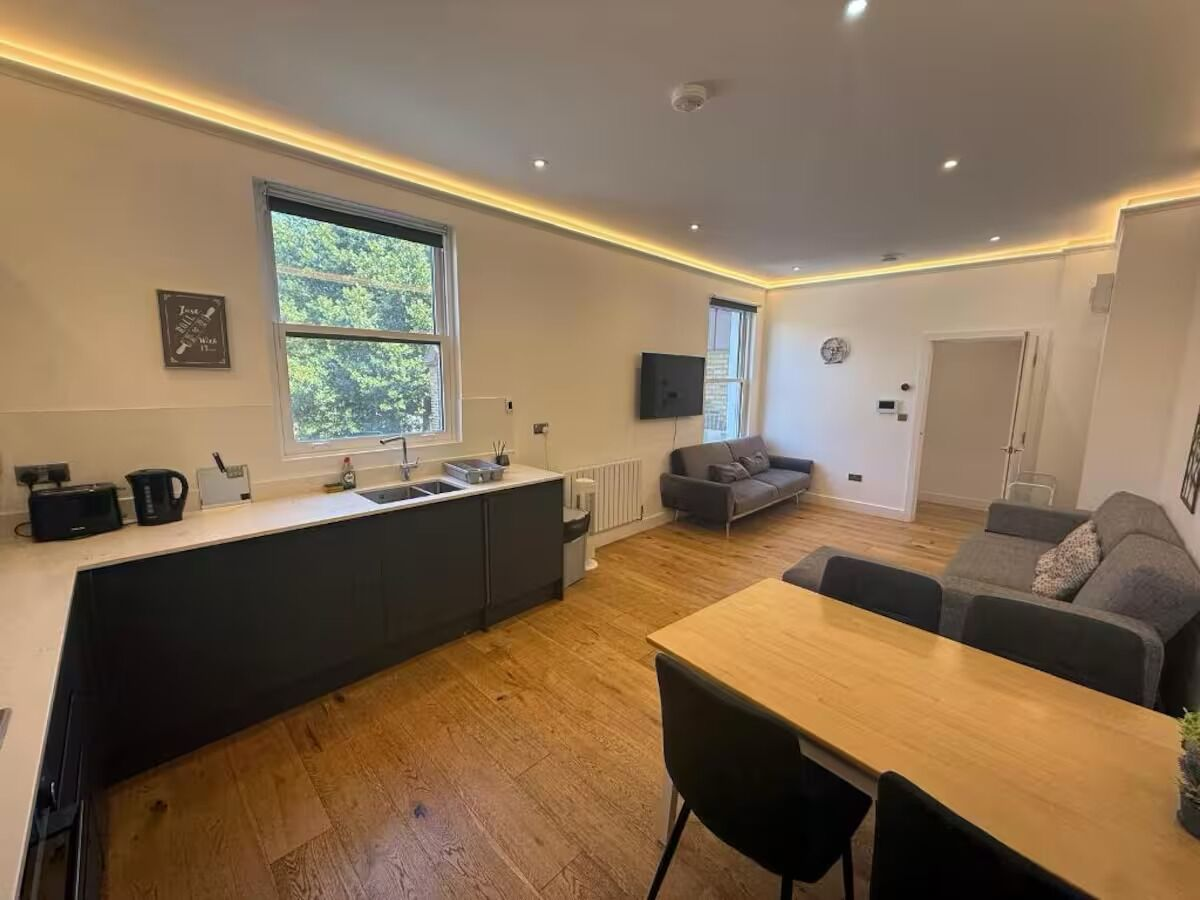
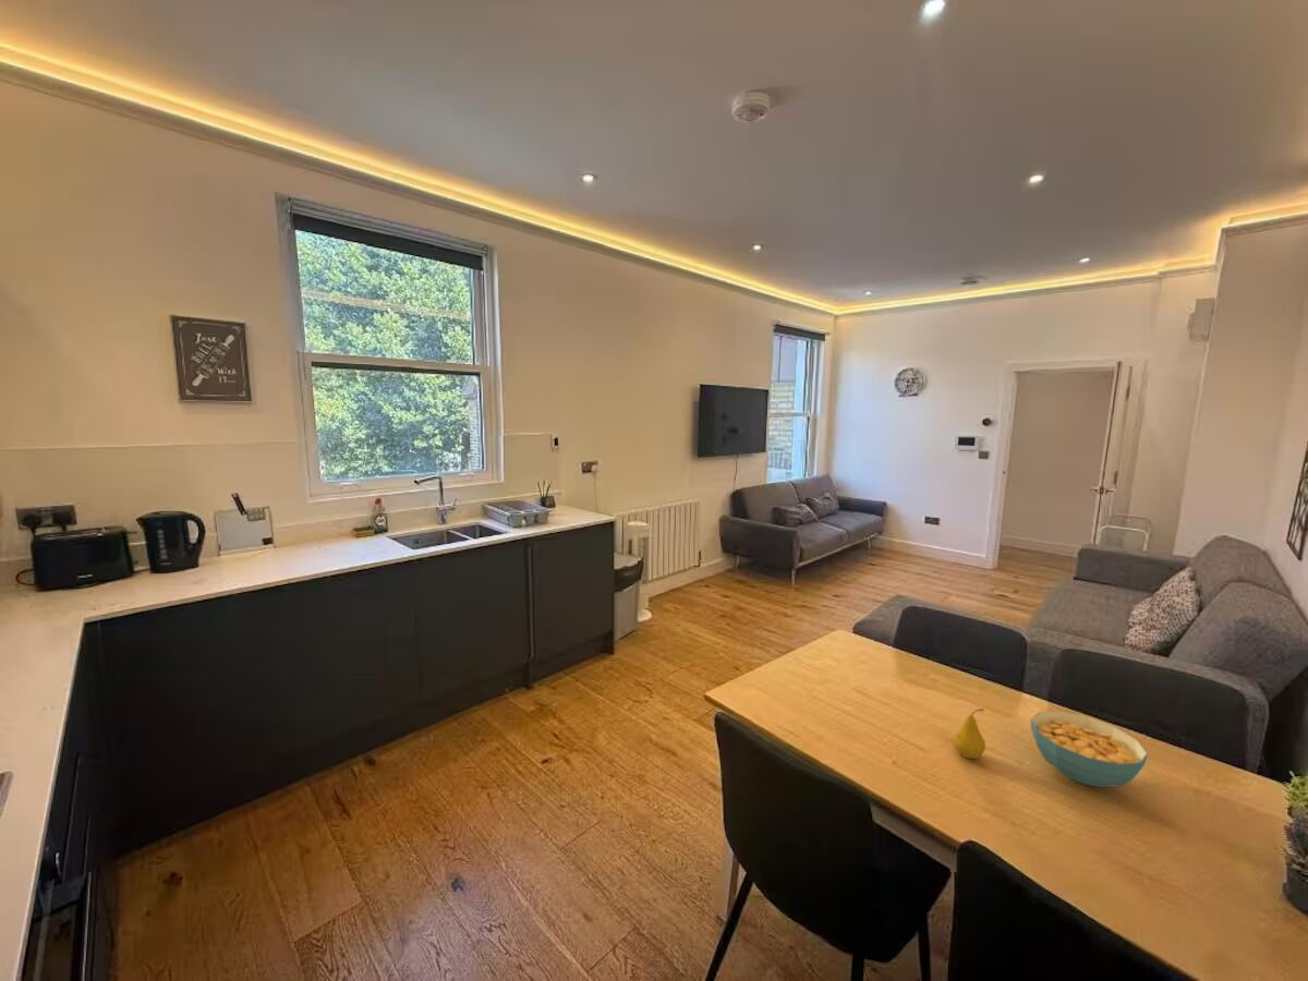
+ cereal bowl (1083, 755)
+ fruit (969, 730)
